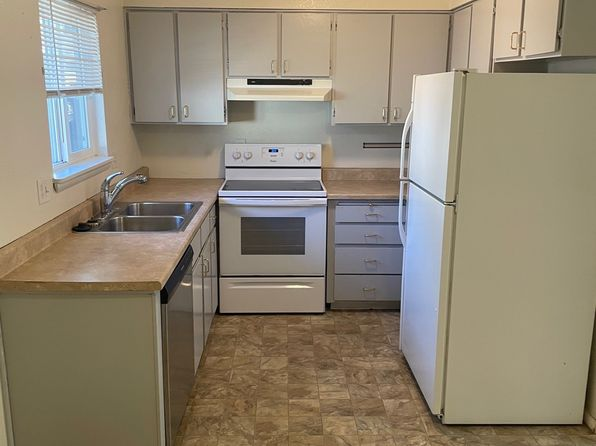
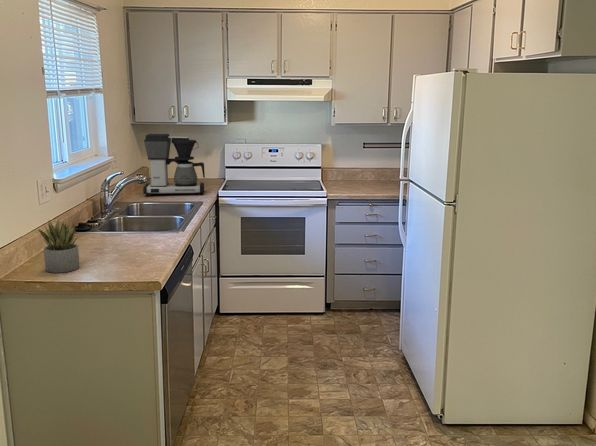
+ coffee maker (176, 162)
+ succulent plant (60, 243)
